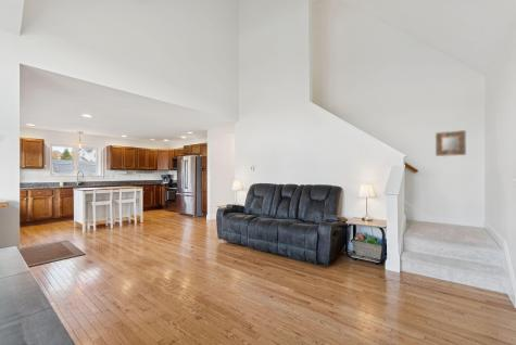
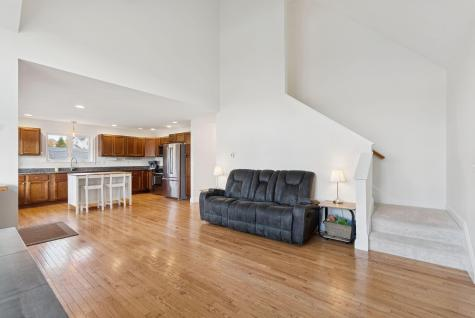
- home mirror (450, 143)
